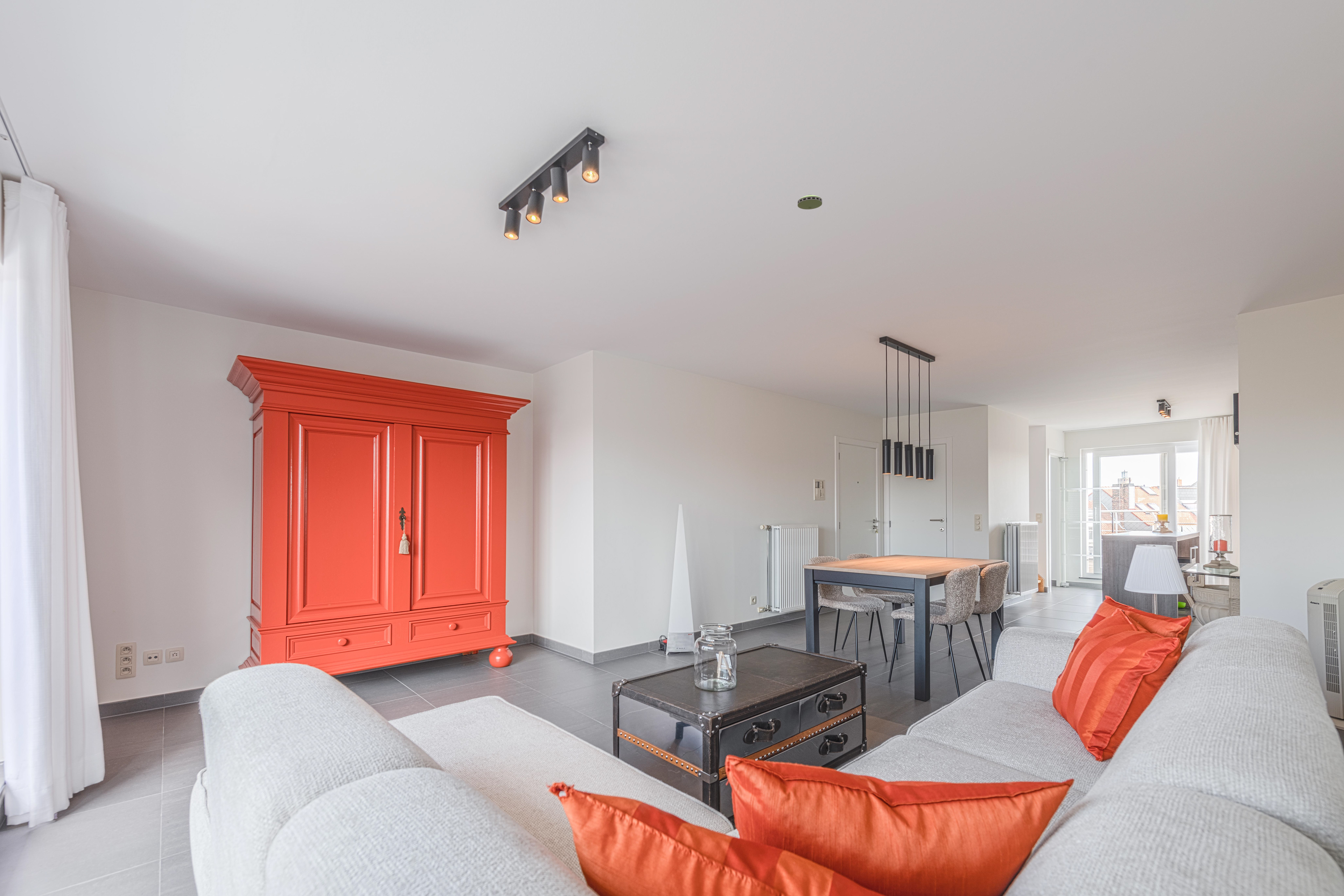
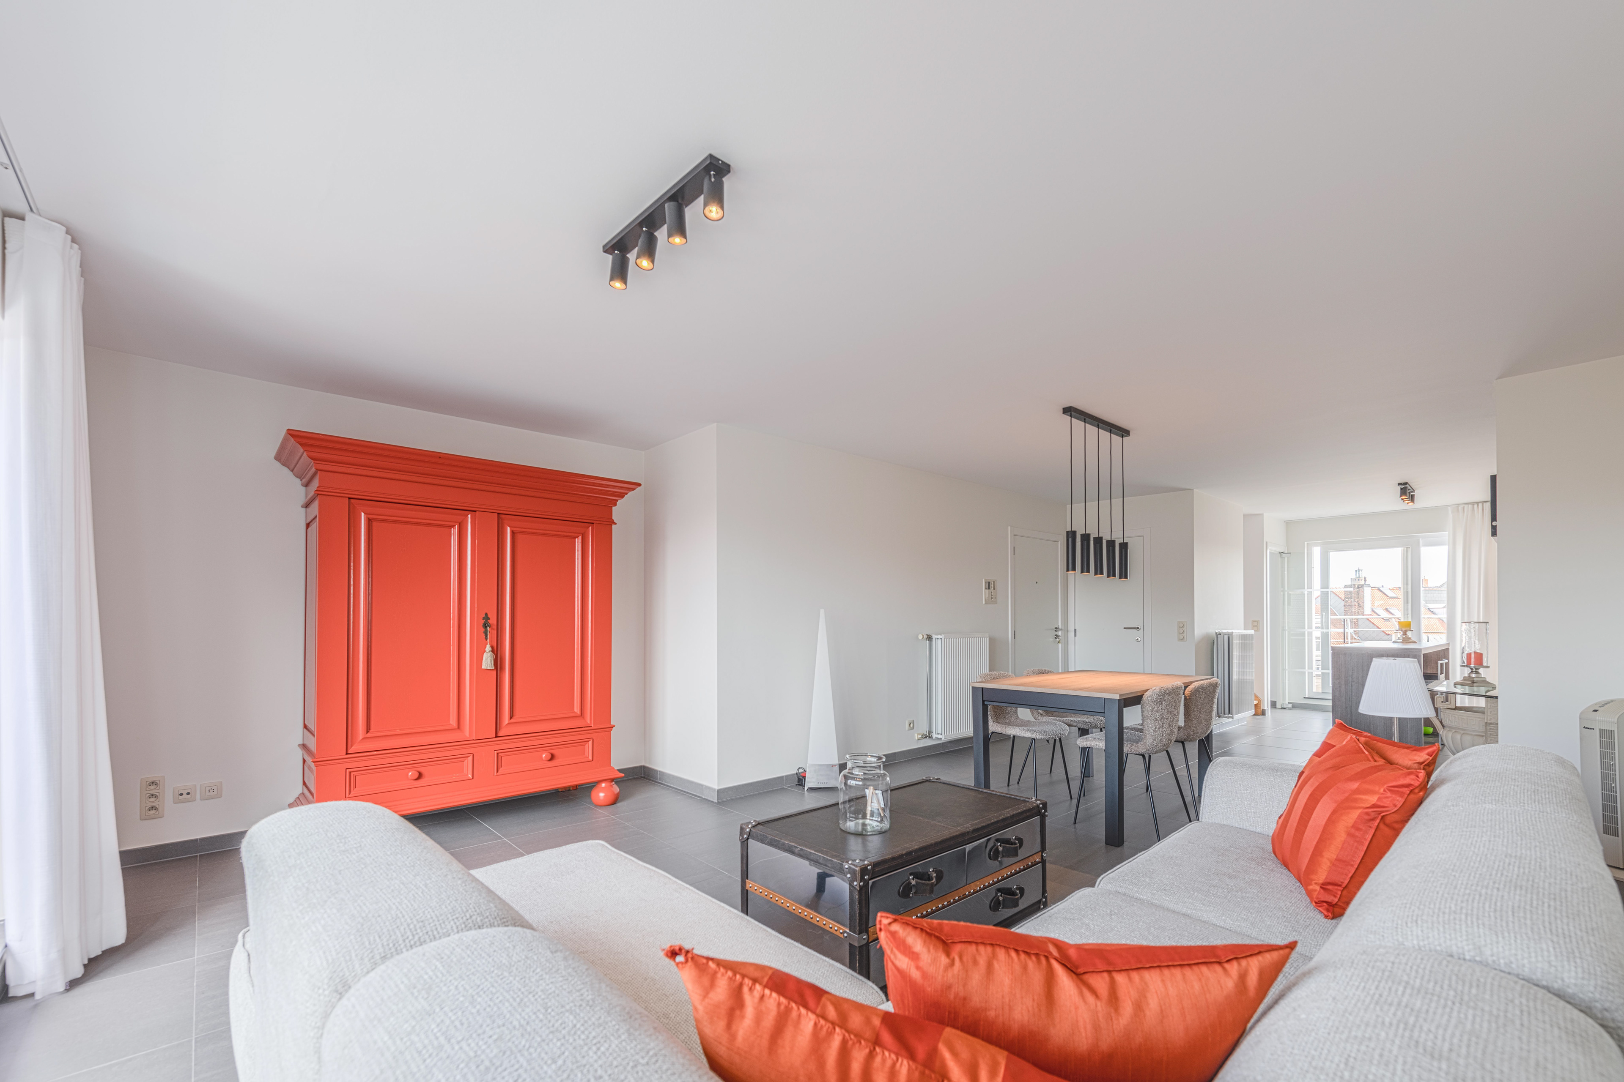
- smoke detector (810, 202)
